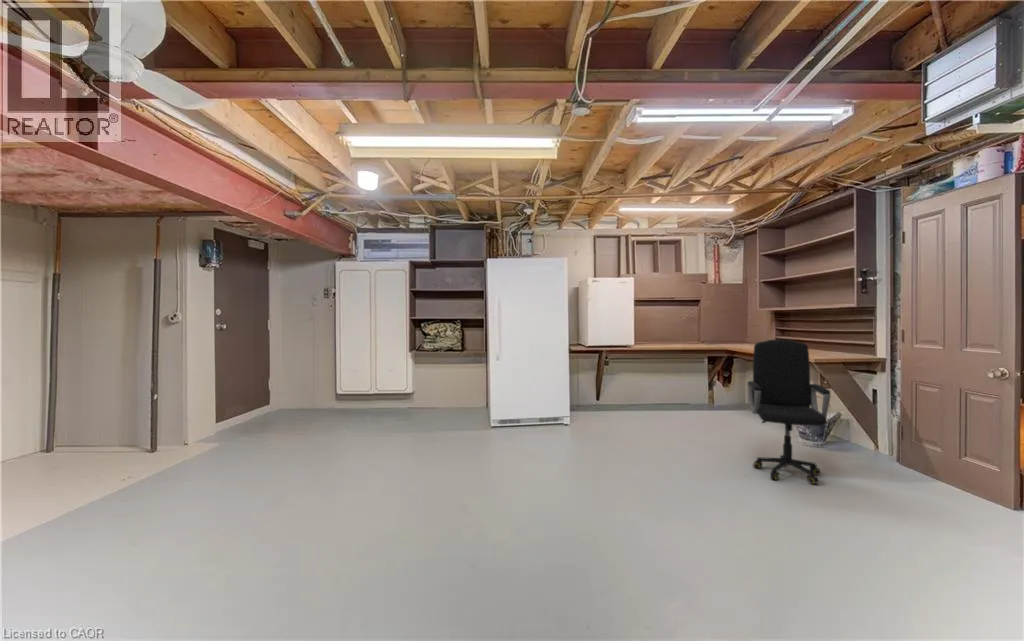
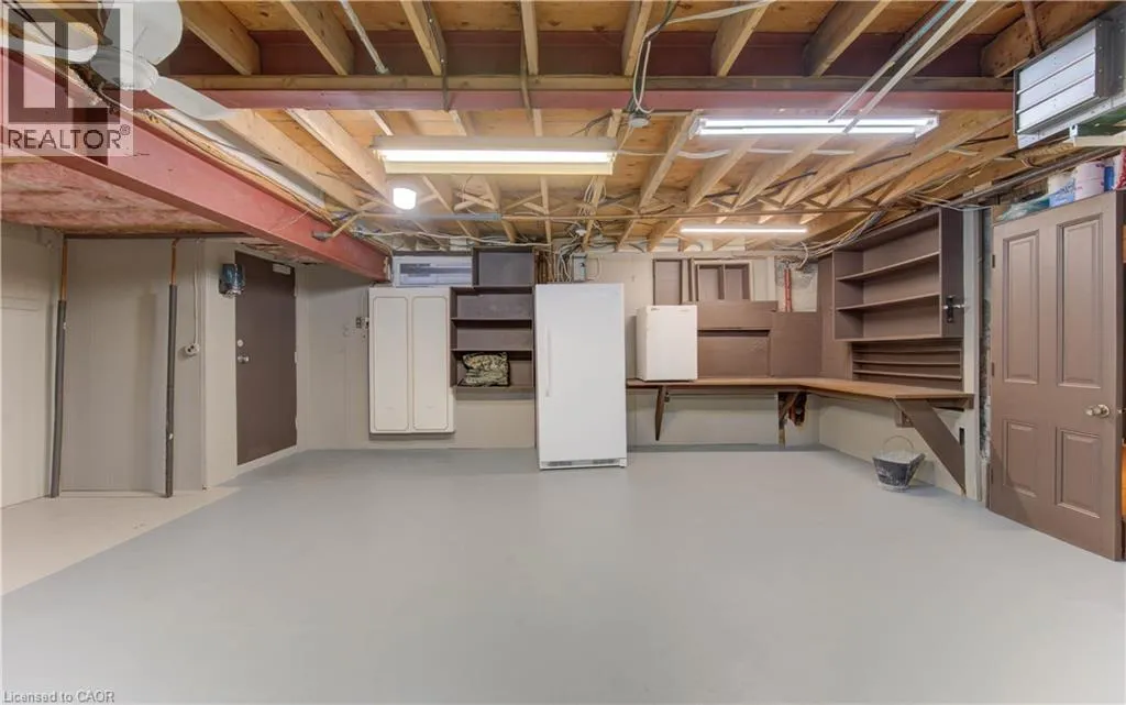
- office chair (786, 406)
